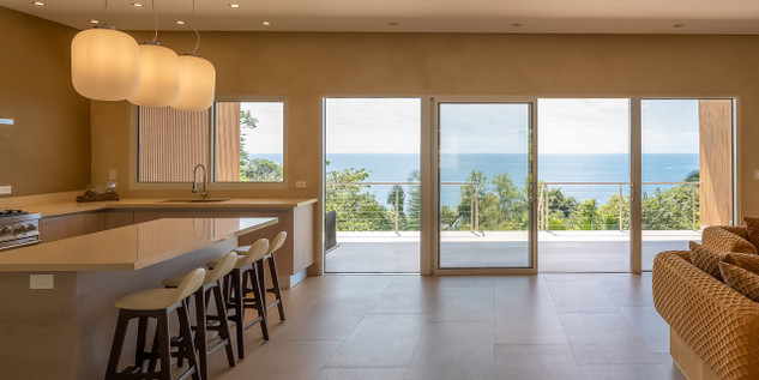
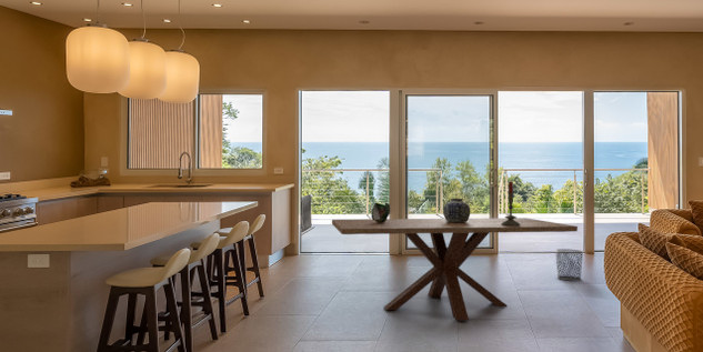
+ vase (456, 210)
+ dining table (445, 264)
+ waste bin (569, 264)
+ candle (510, 202)
+ decorative bowl (381, 212)
